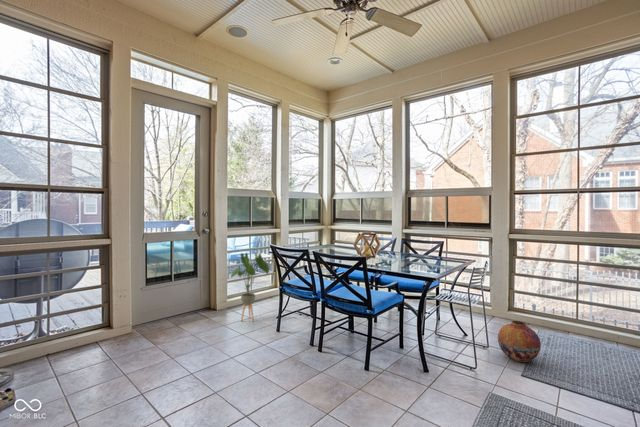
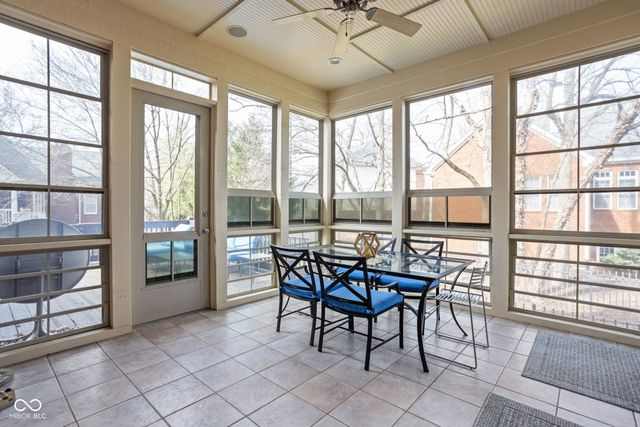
- vase (518, 340)
- house plant (250, 284)
